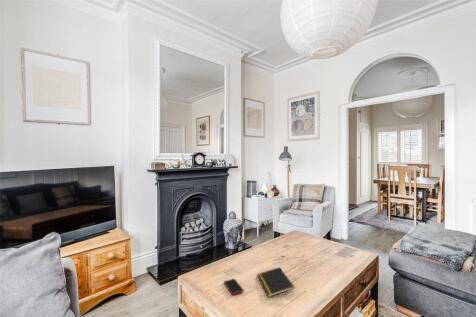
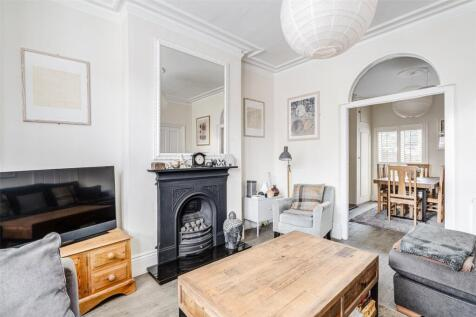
- cell phone (233, 286)
- notepad (274, 280)
